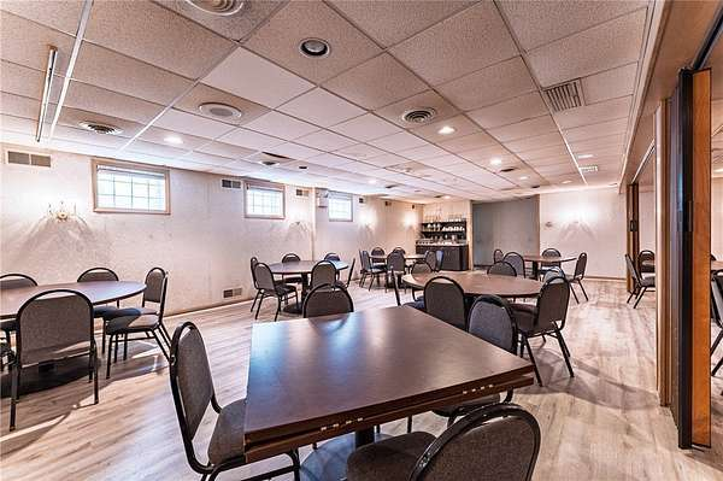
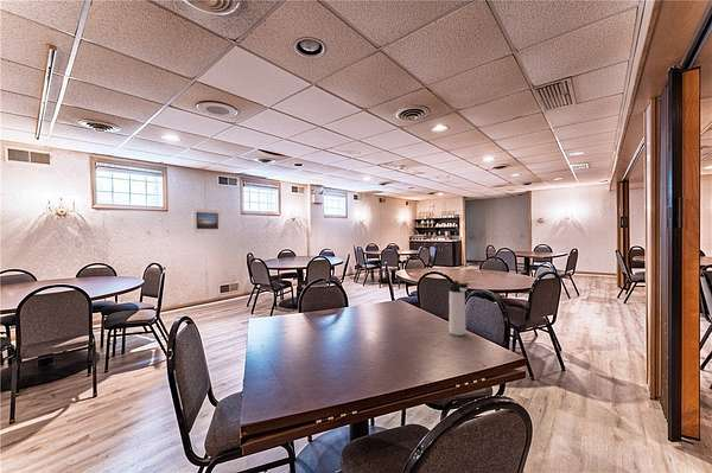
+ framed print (206, 220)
+ thermos bottle (459, 307)
